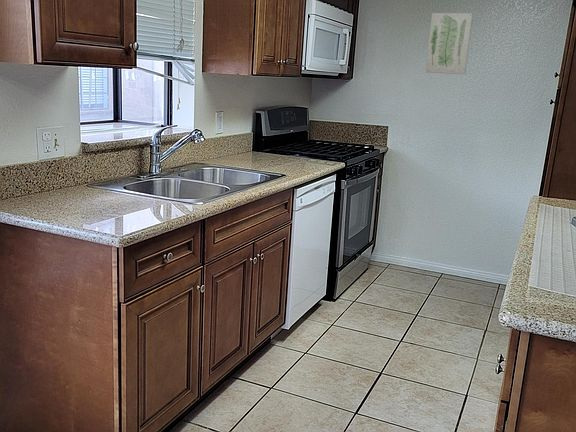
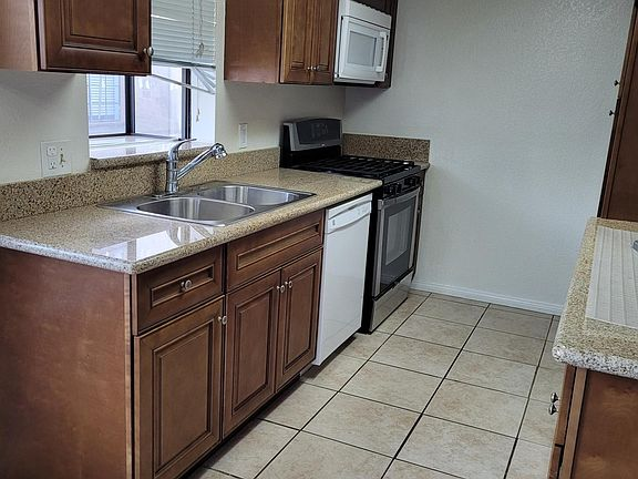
- wall art (448, 43)
